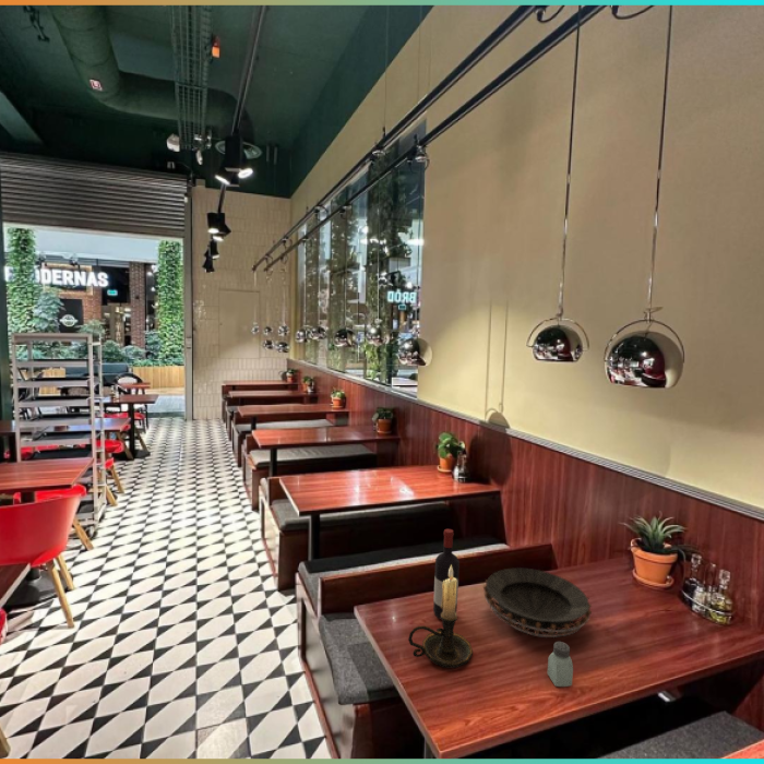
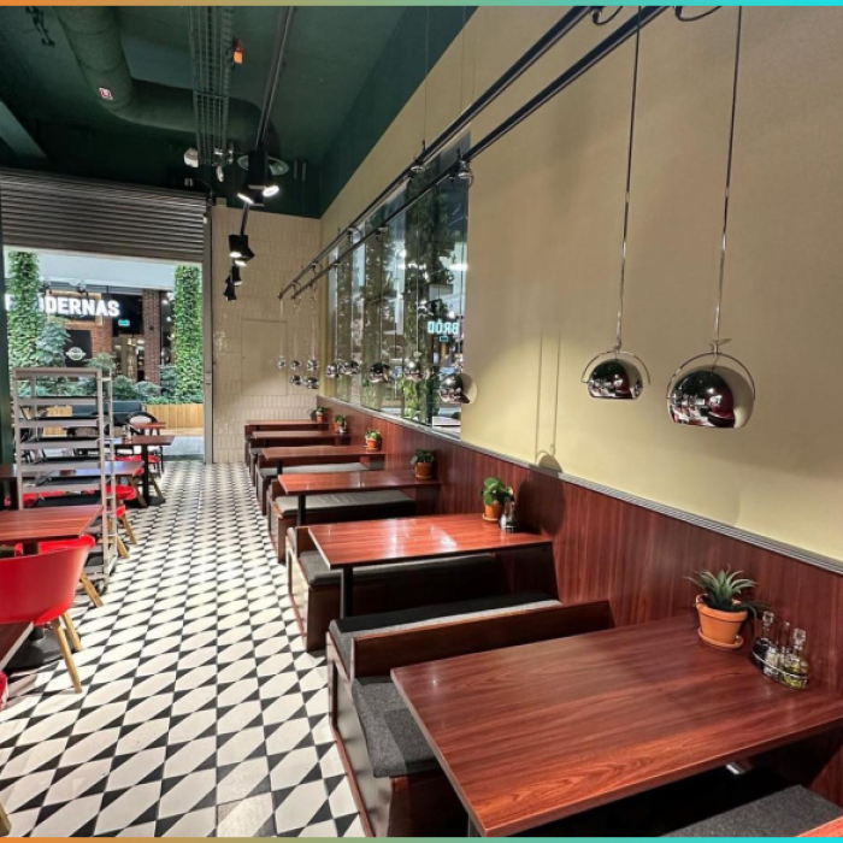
- decorative bowl (536, 606)
- saltshaker (560, 662)
- wine bottle (446, 573)
- candle holder (443, 610)
